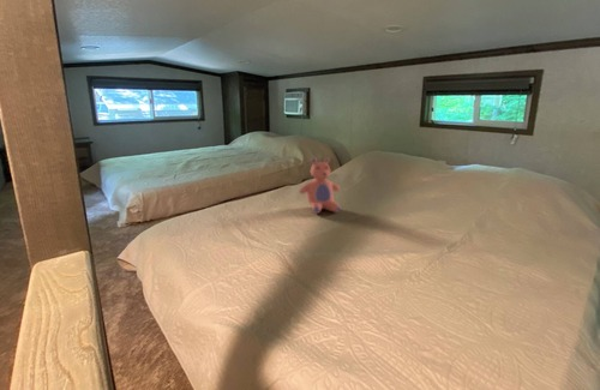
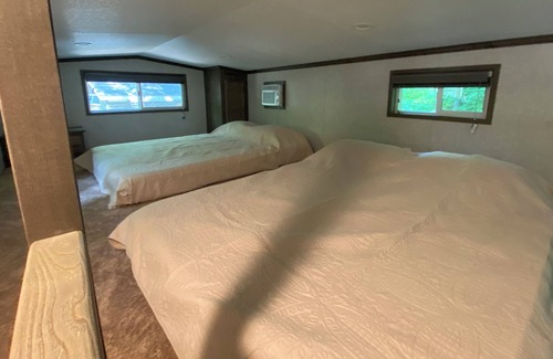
- teddy bear (322, 184)
